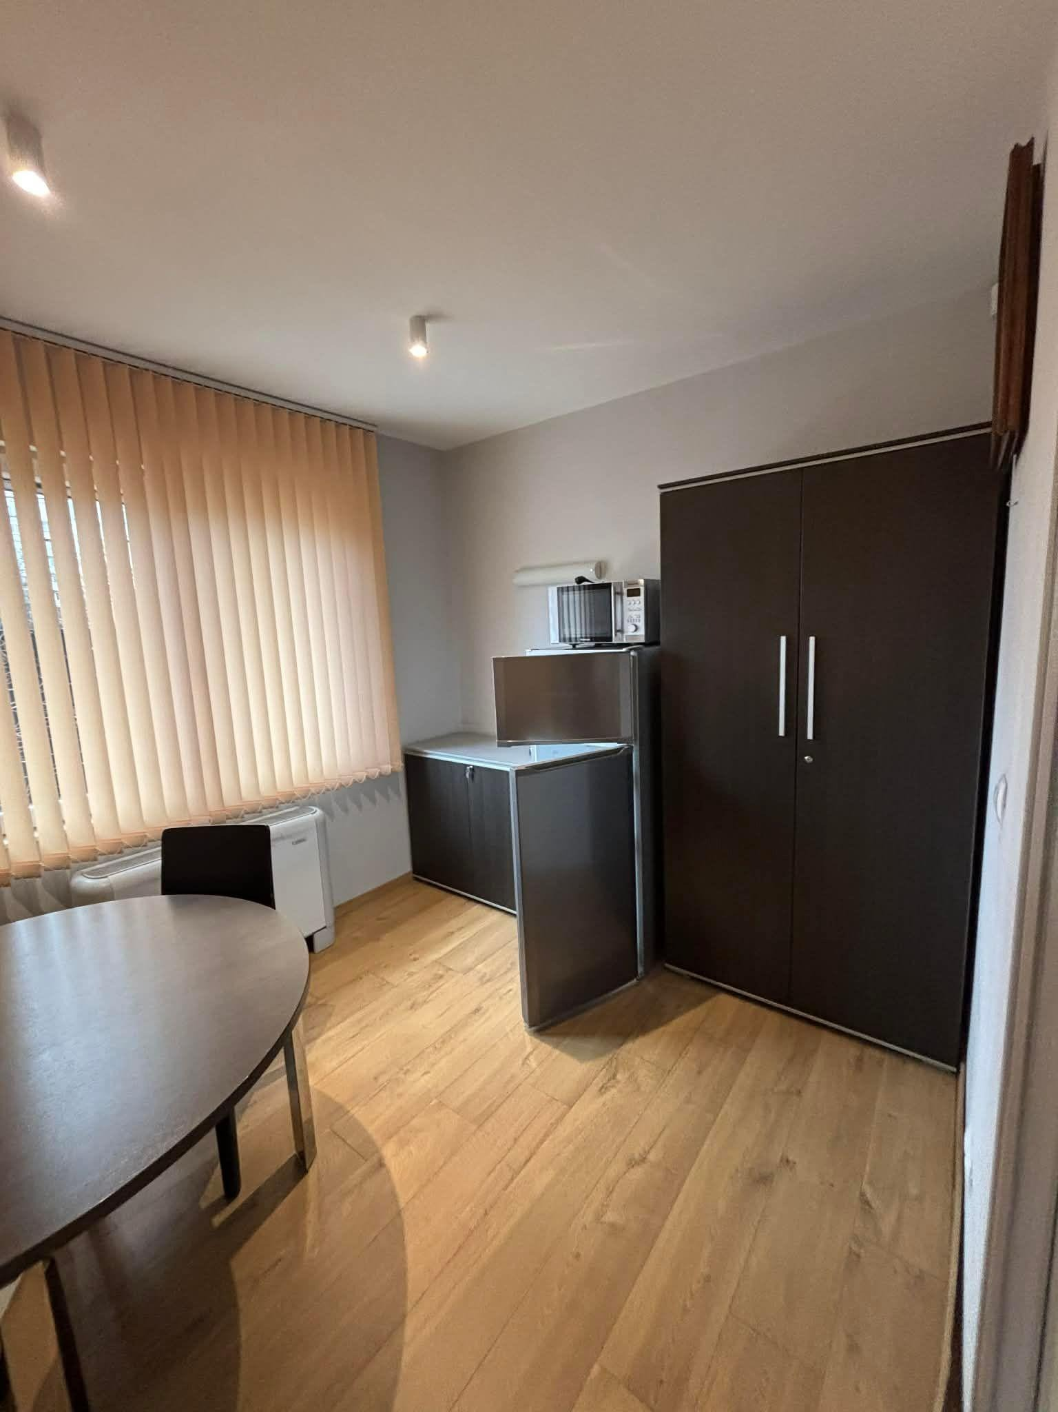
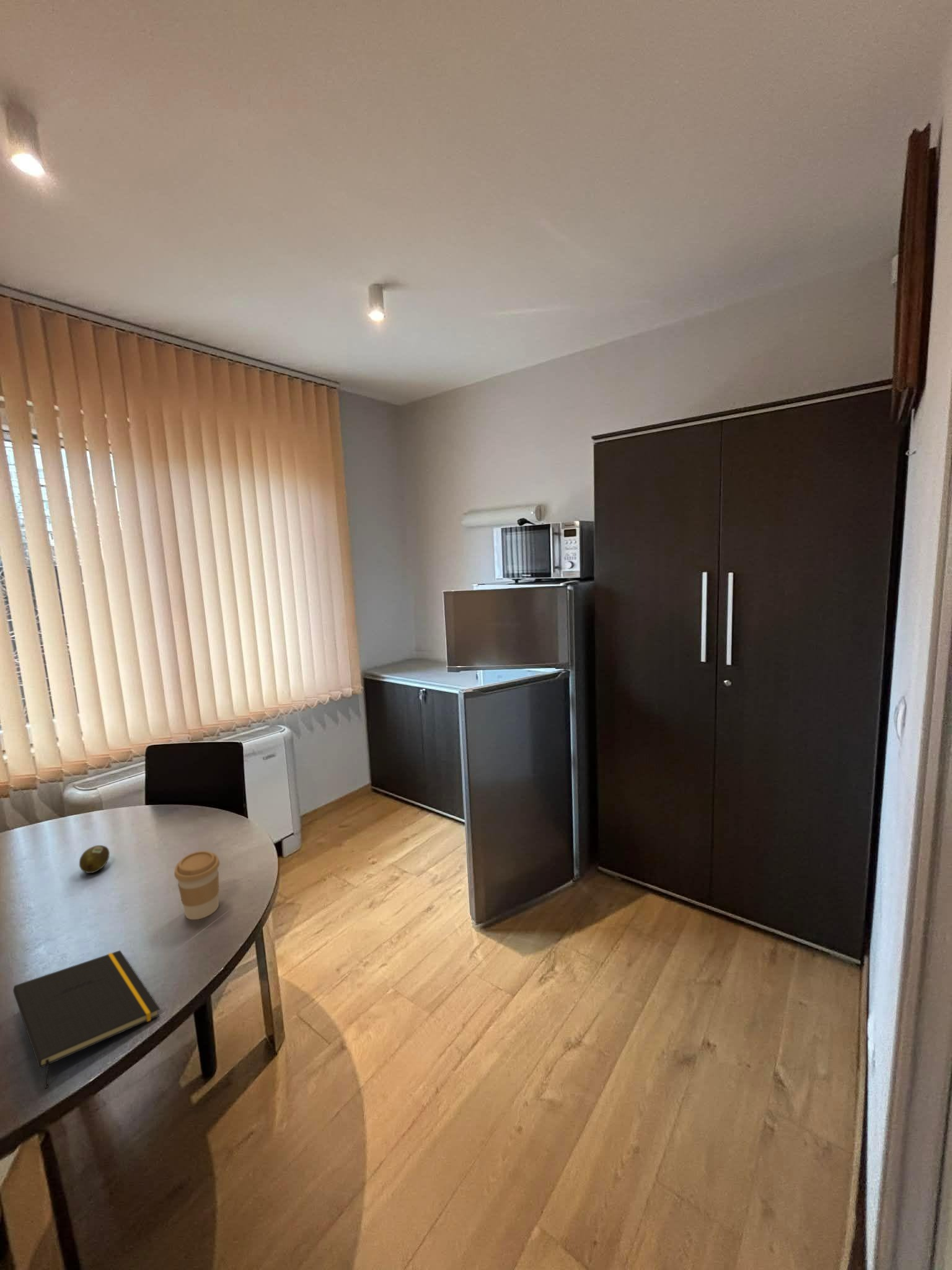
+ notepad (86, 1000)
+ fruit (94, 859)
+ coffee cup (199, 884)
